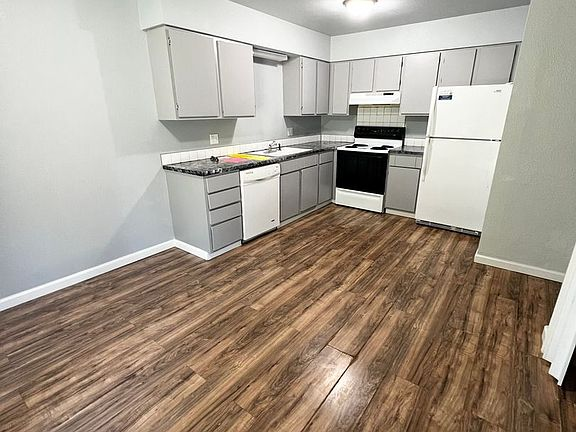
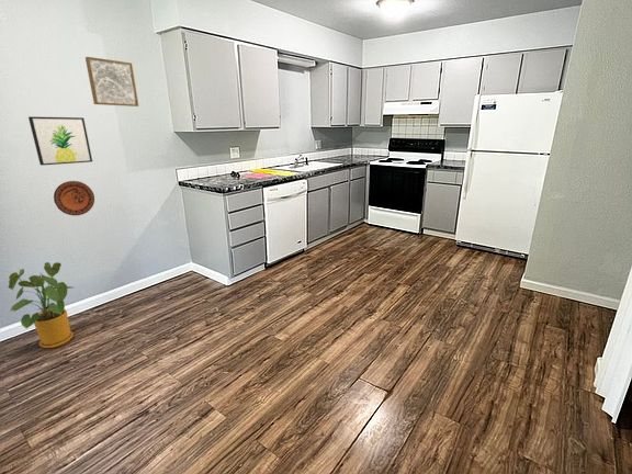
+ wall art (63, 140)
+ wall art (113, 82)
+ house plant (44, 308)
+ decorative plate (75, 198)
